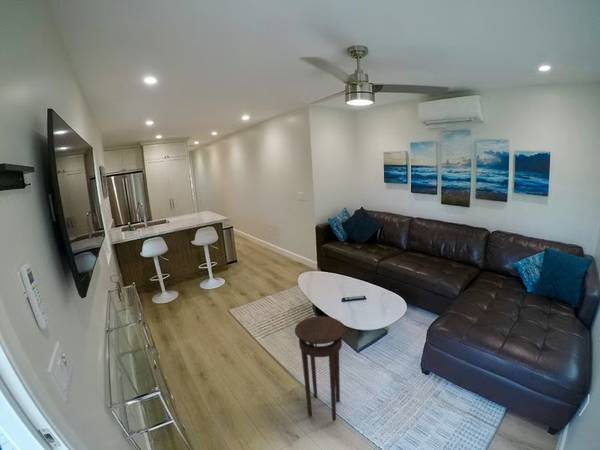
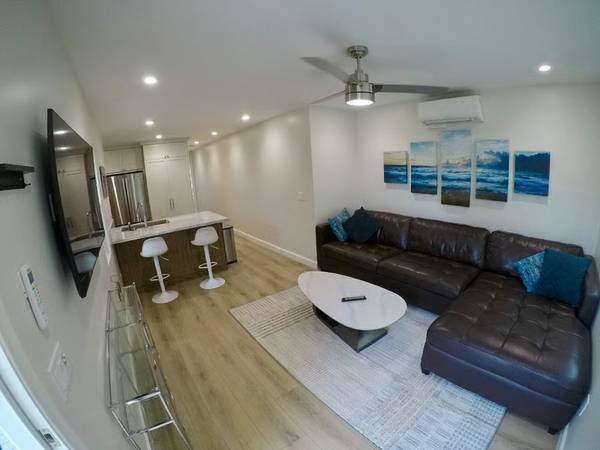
- stool (315, 369)
